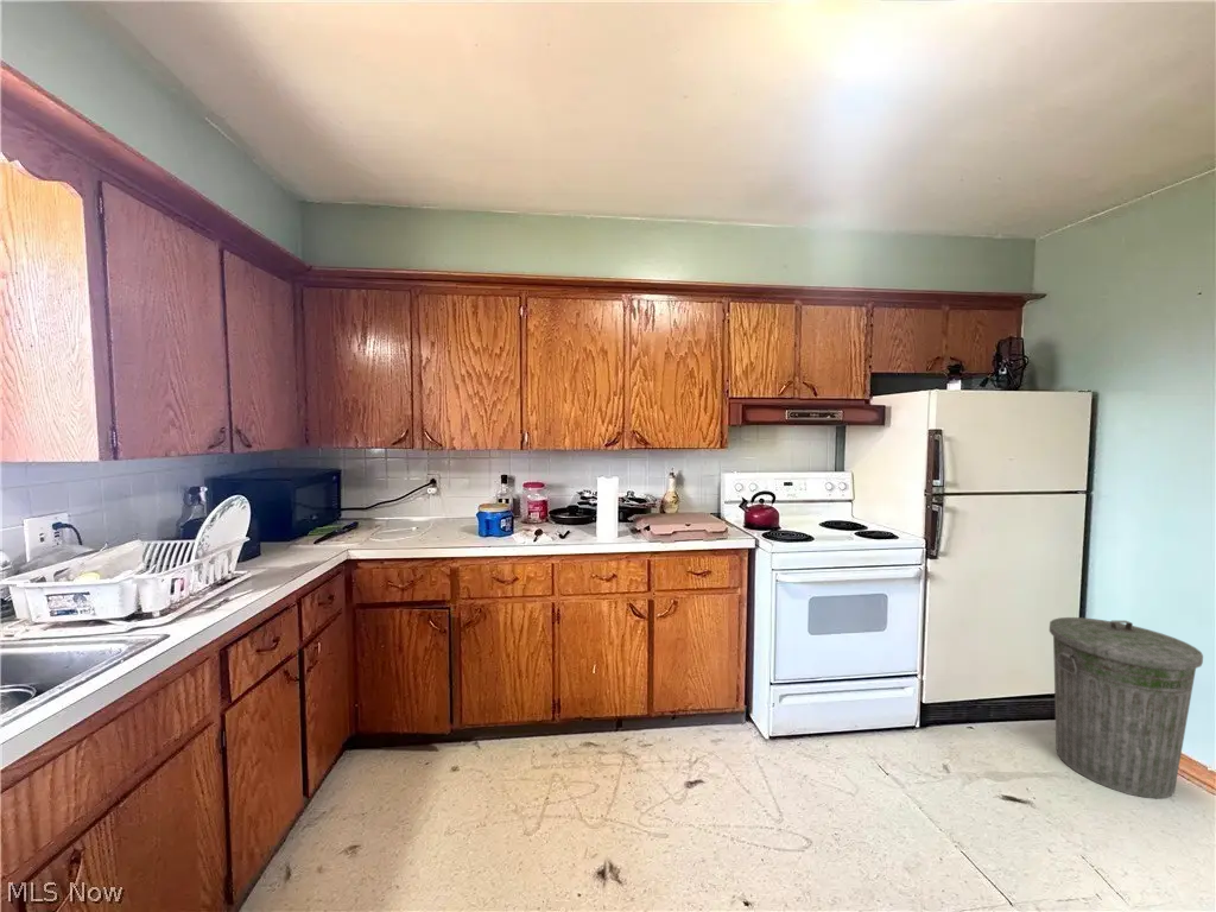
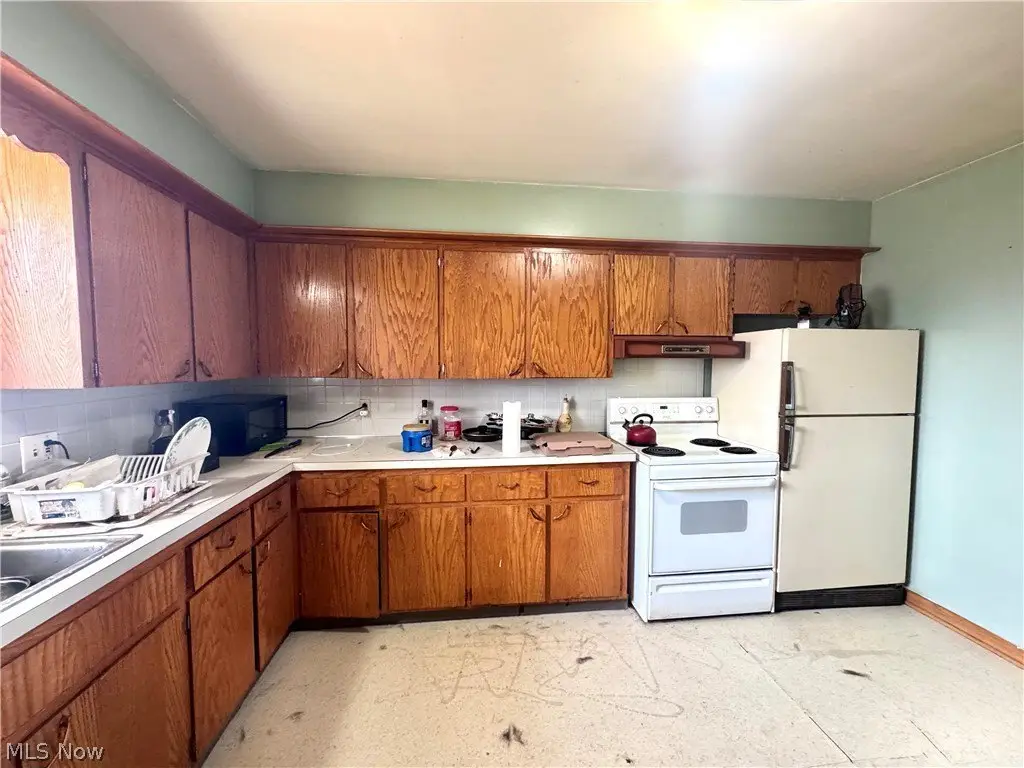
- trash can (1116, 695)
